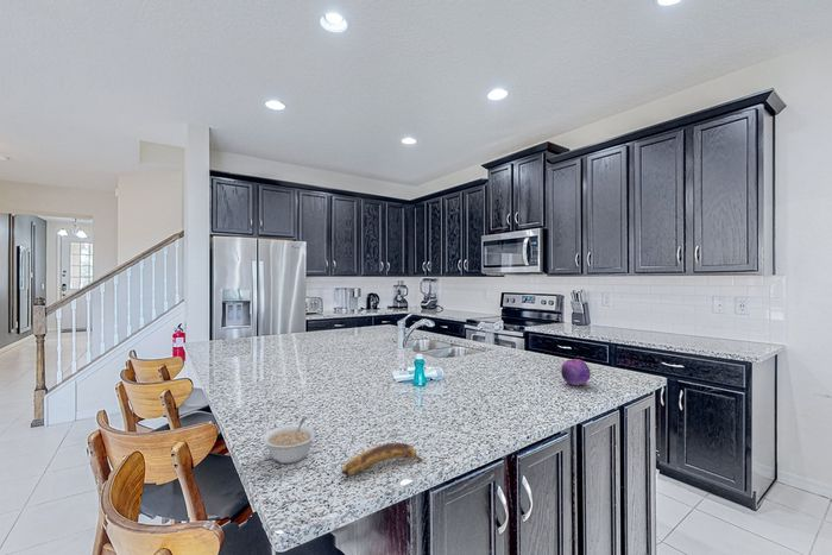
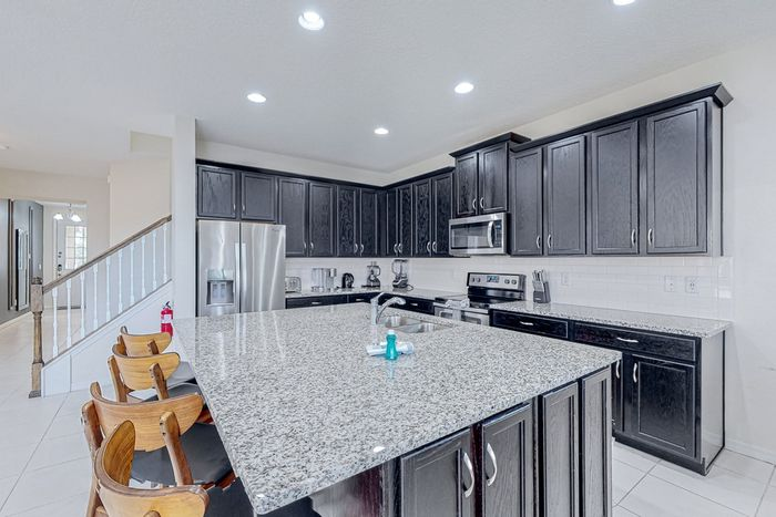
- banana (380, 456)
- fruit (575, 371)
- legume (289, 442)
